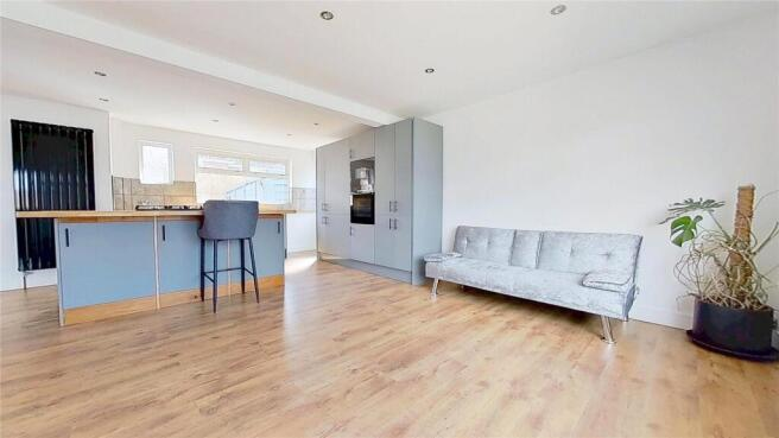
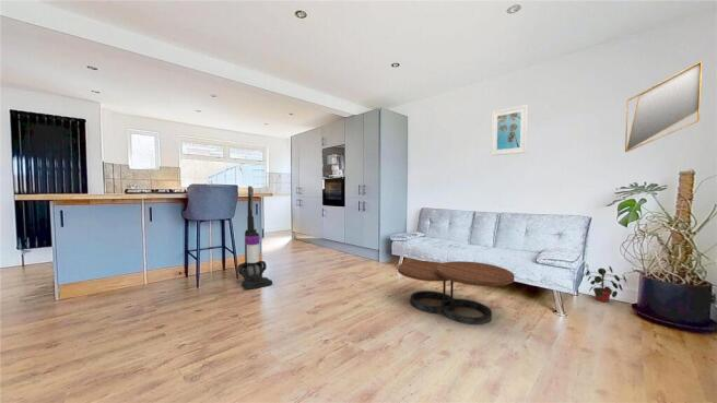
+ potted plant (606, 282)
+ coffee table (450, 287)
+ home mirror (660, 109)
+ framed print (508, 131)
+ vacuum cleaner (252, 234)
